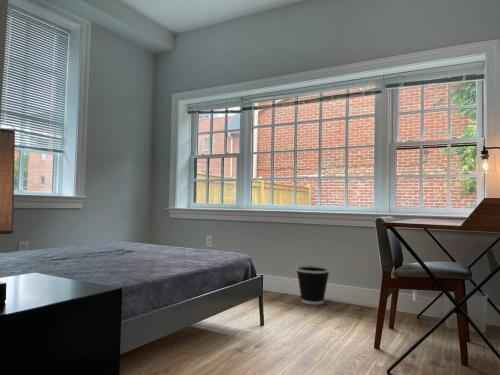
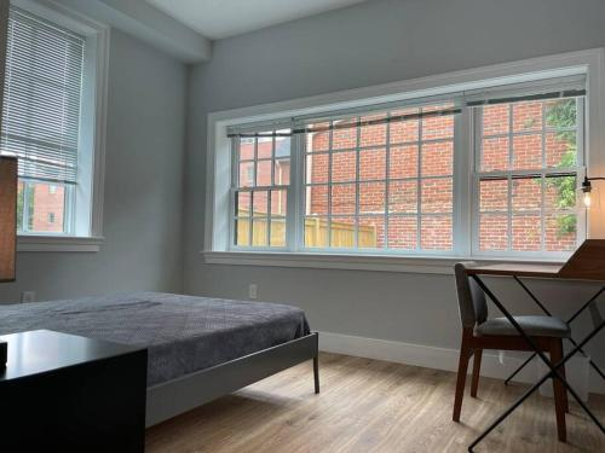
- wastebasket (312, 284)
